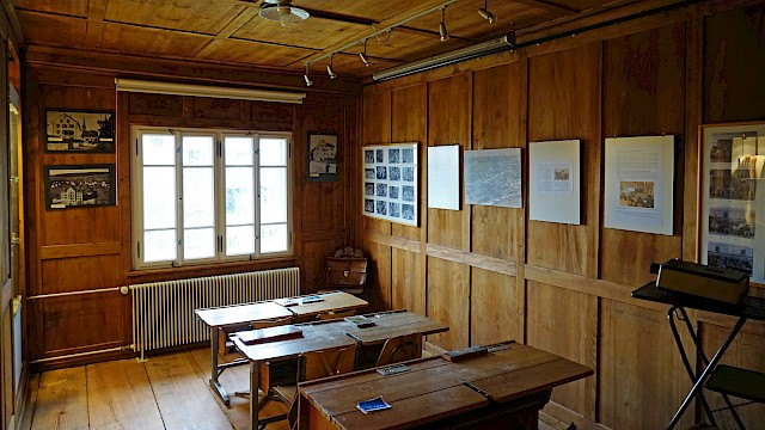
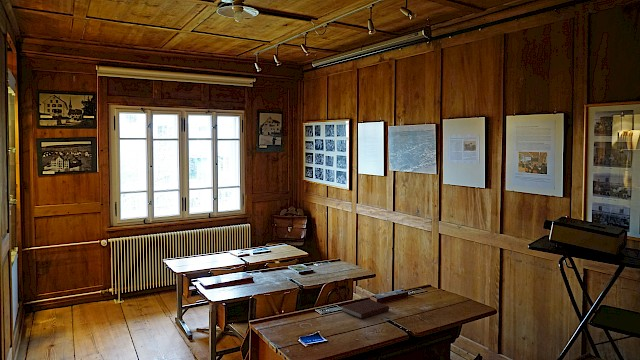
+ notebook (365, 308)
